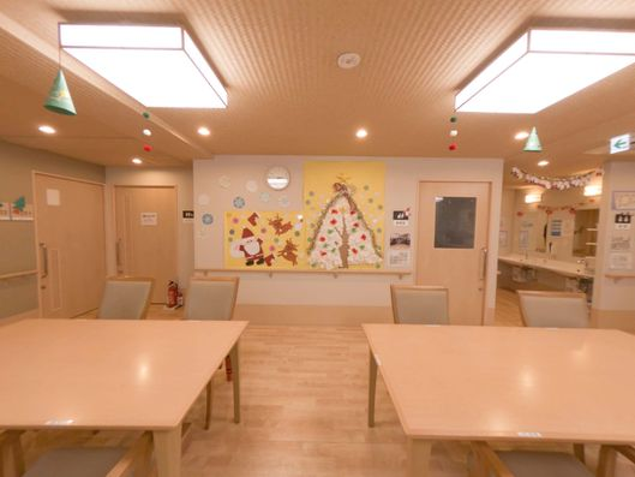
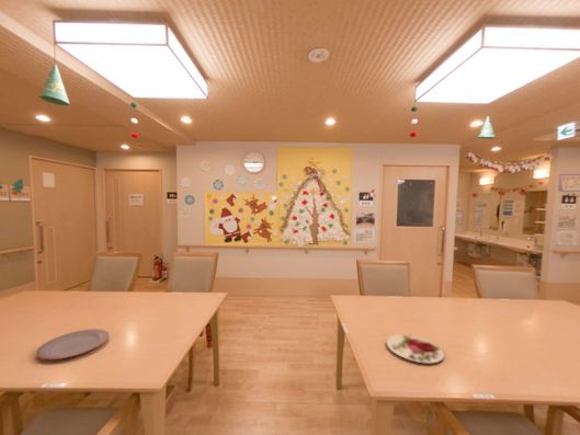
+ plate (75, 344)
+ plate (413, 346)
